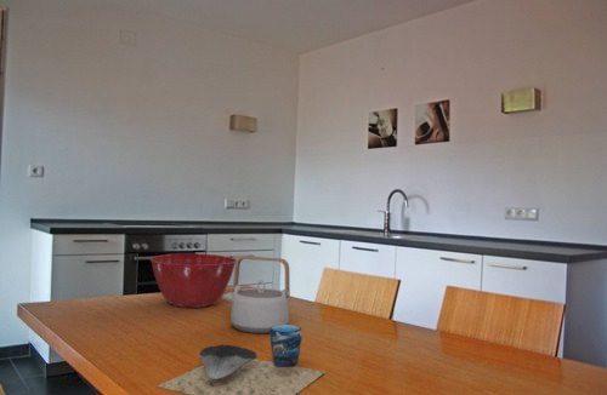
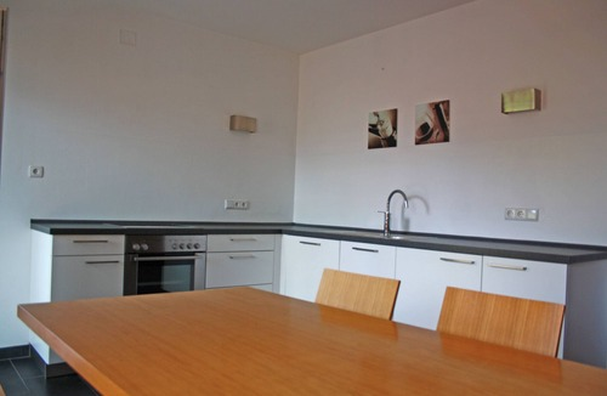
- teapot (255, 291)
- mixing bowl (193, 280)
- cup (246, 354)
